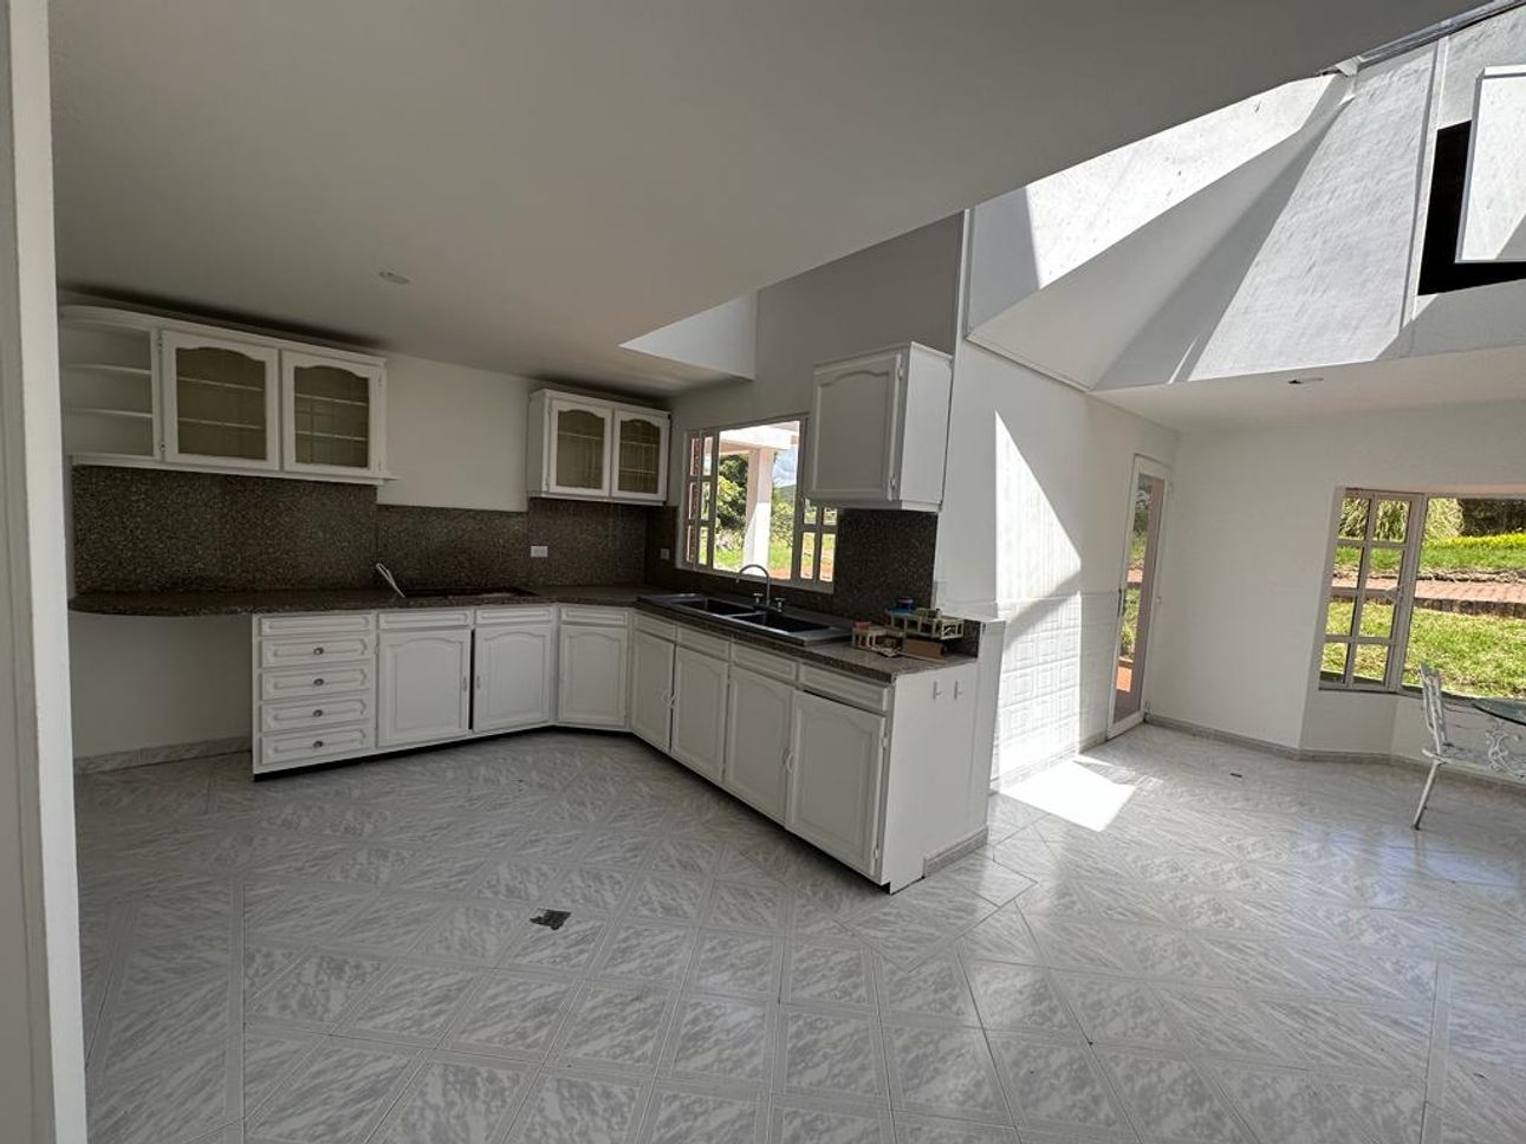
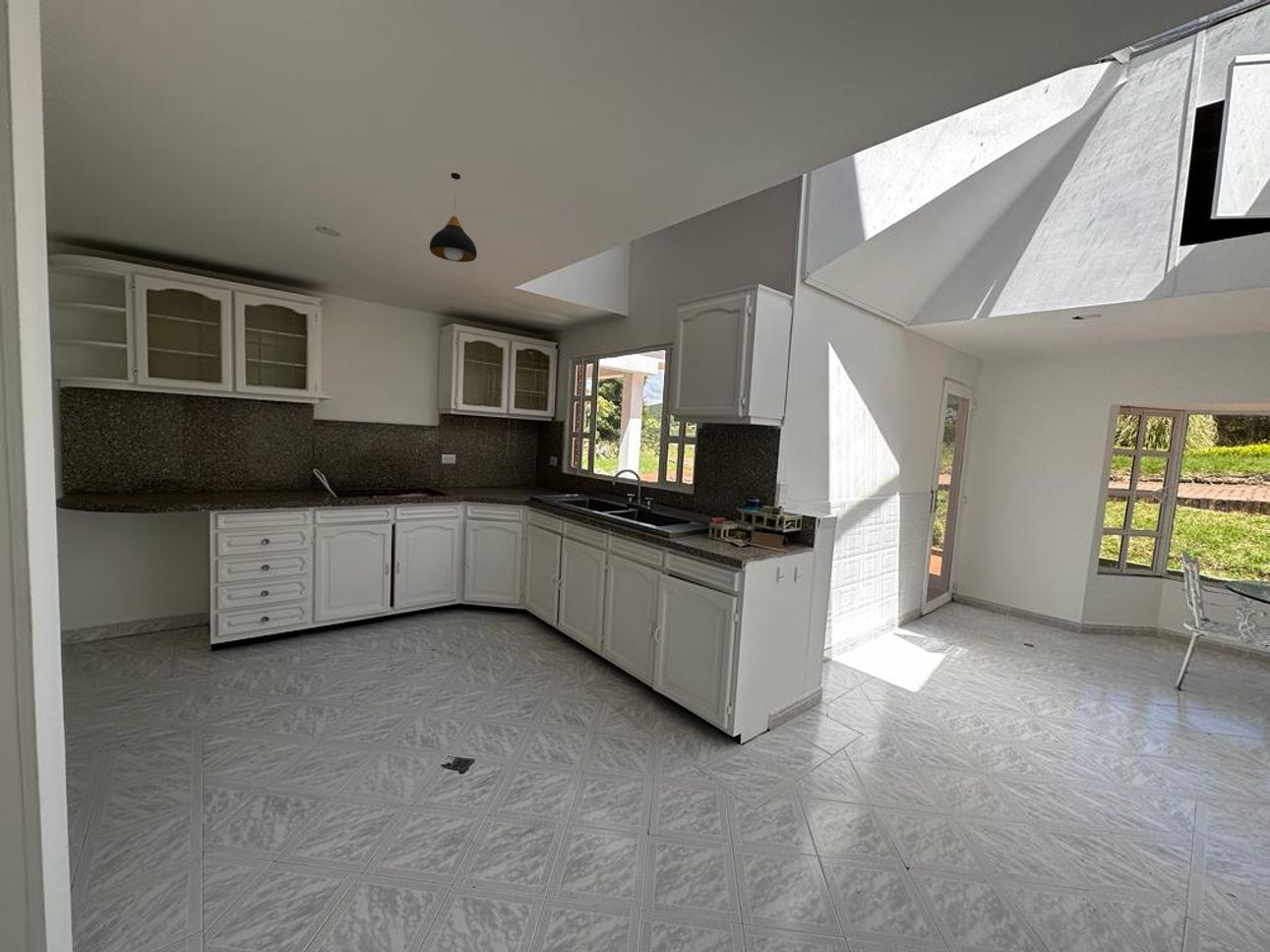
+ pendant light (454, 217)
